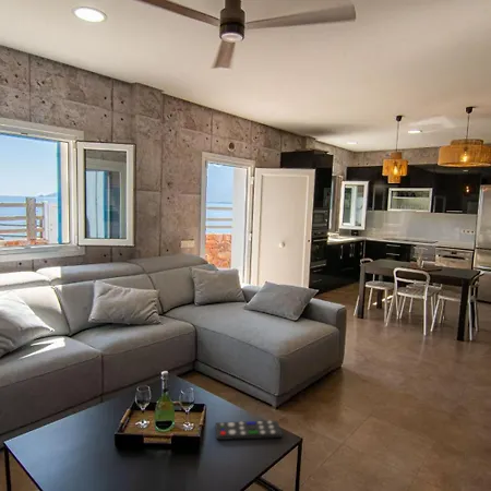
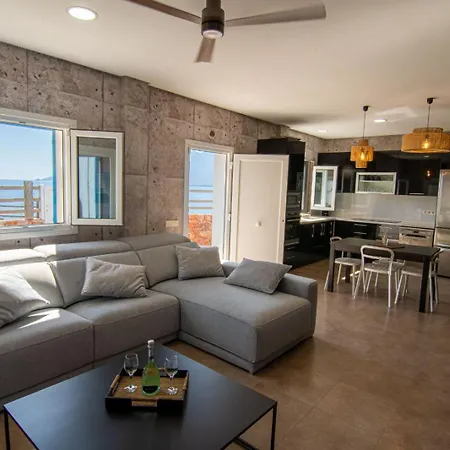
- remote control (248, 429)
